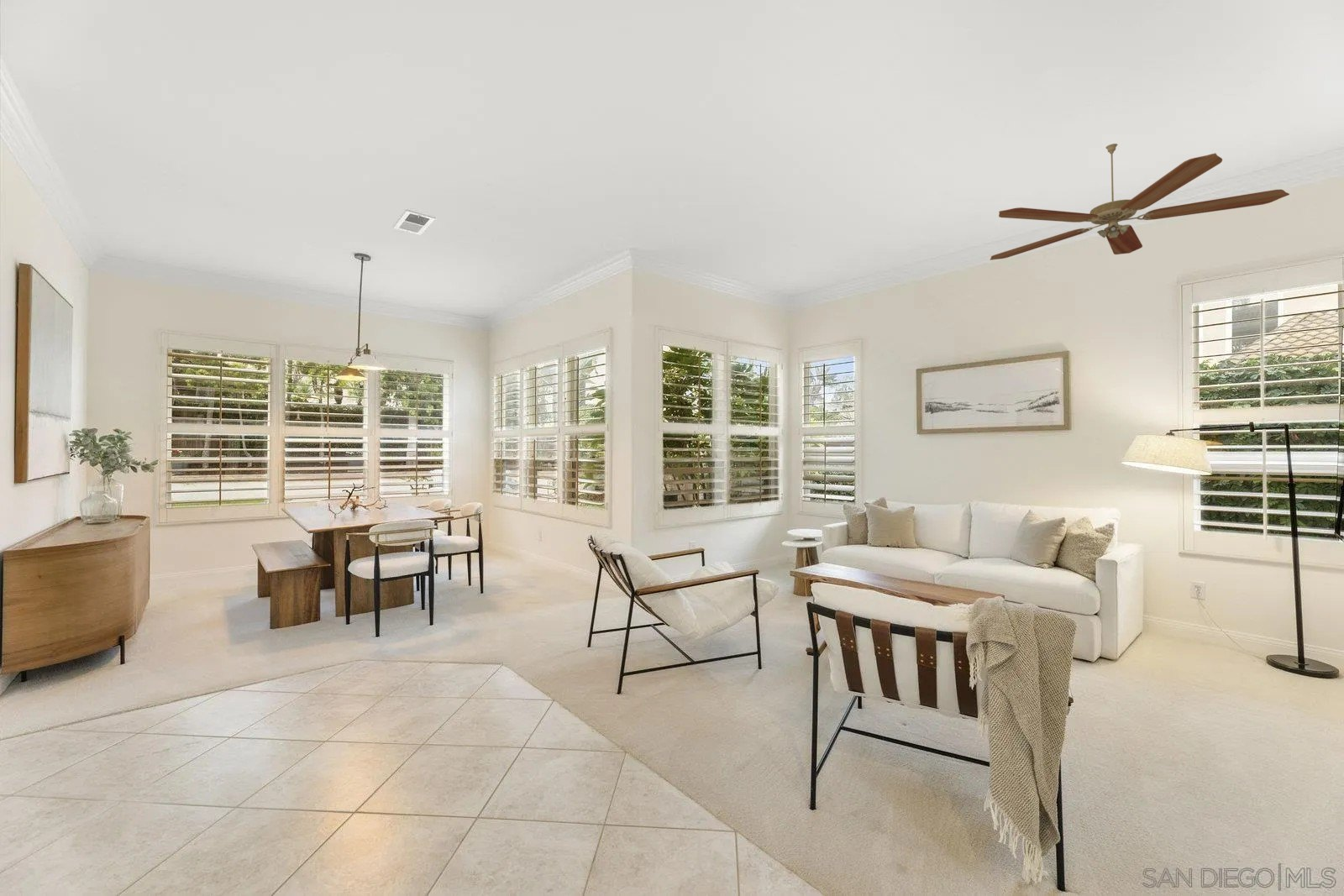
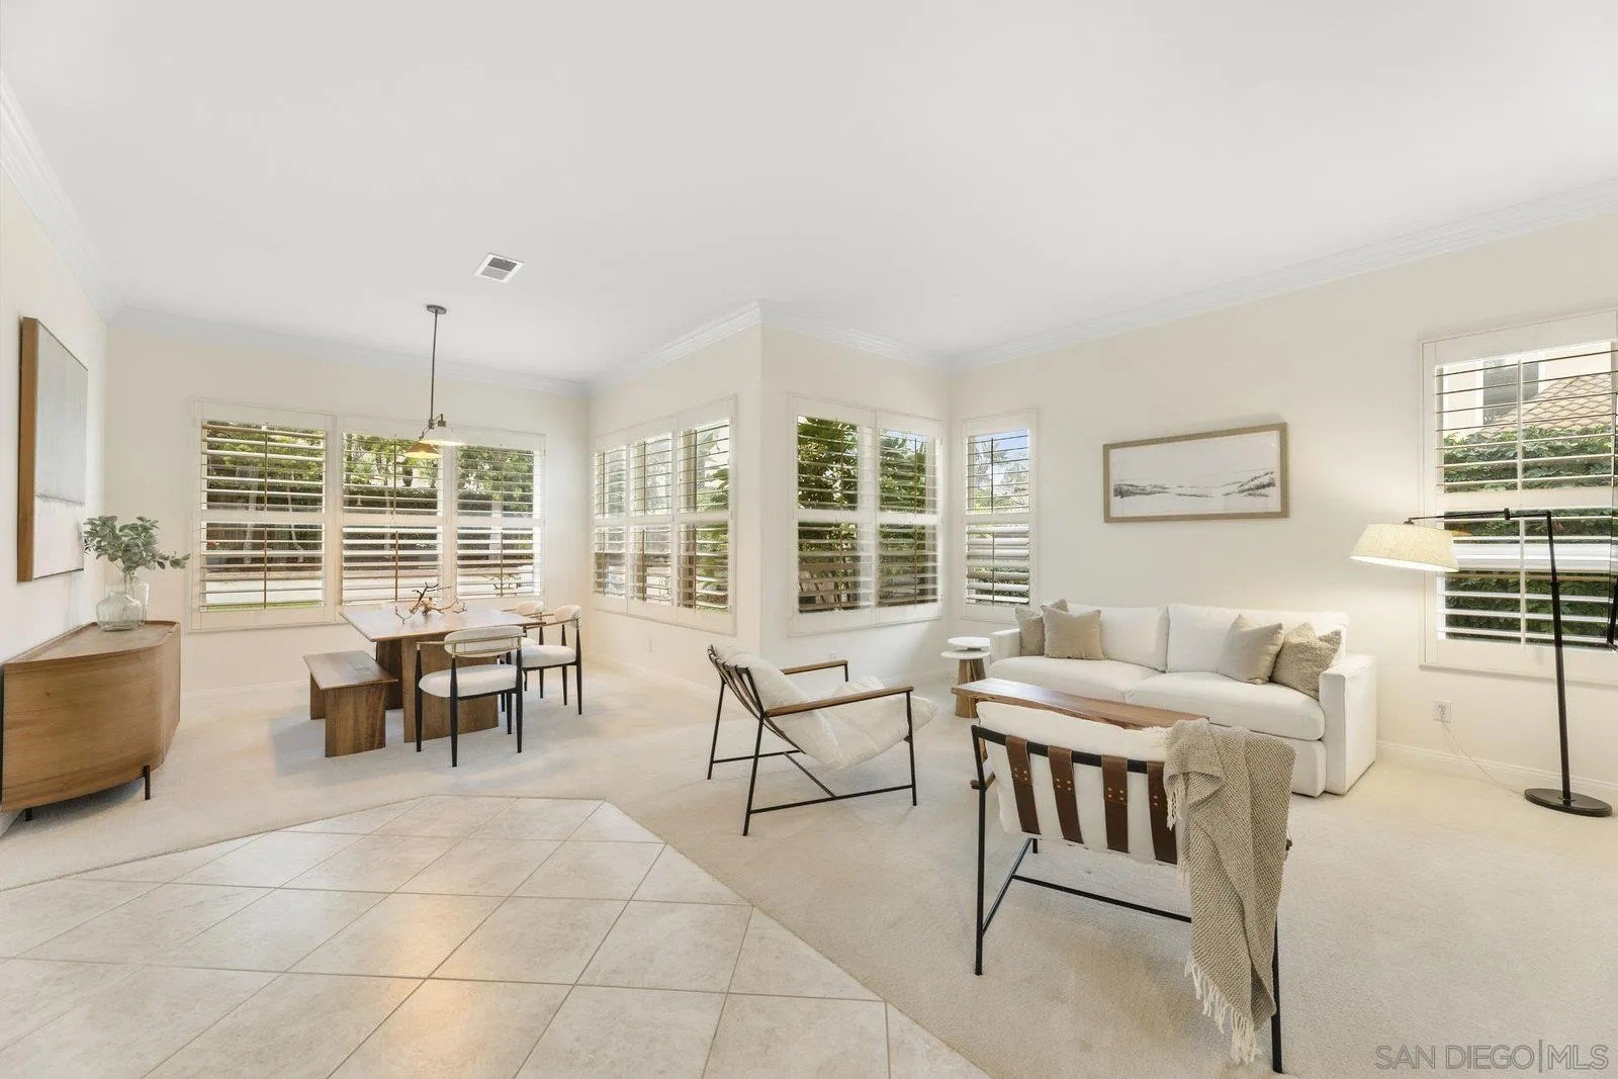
- ceiling fan (1113, 192)
